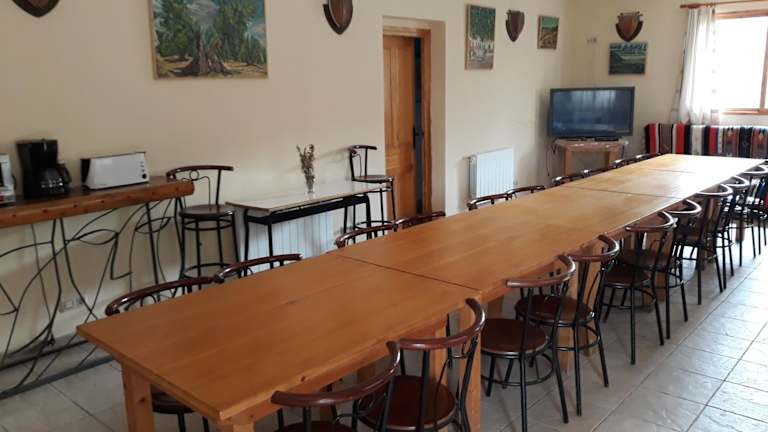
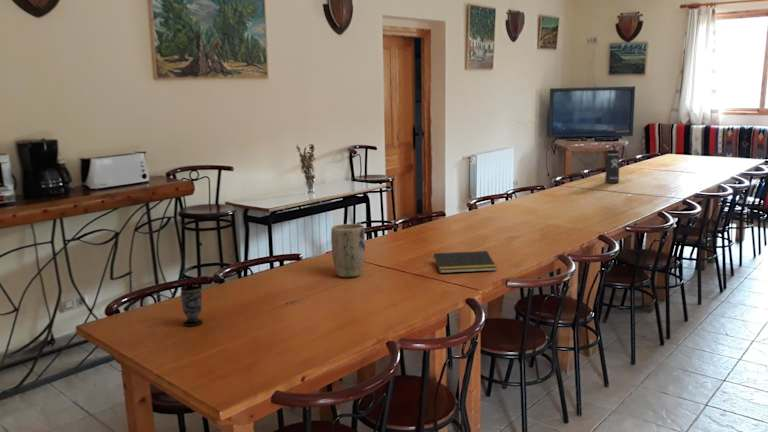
+ cup (192, 305)
+ plant pot (348, 250)
+ notepad (464, 261)
+ thermos bottle (611, 163)
